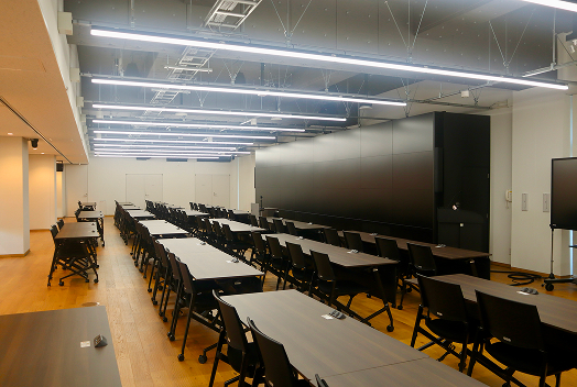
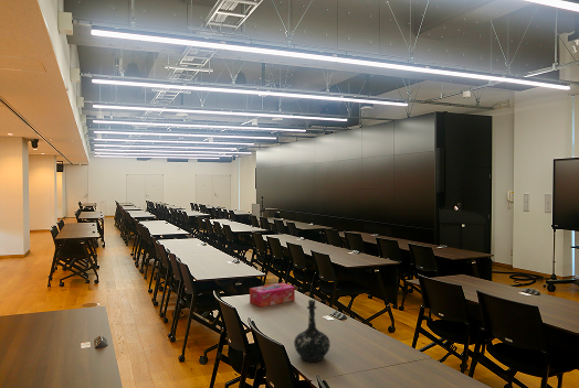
+ tissue box (272, 294)
+ bottle (312, 328)
